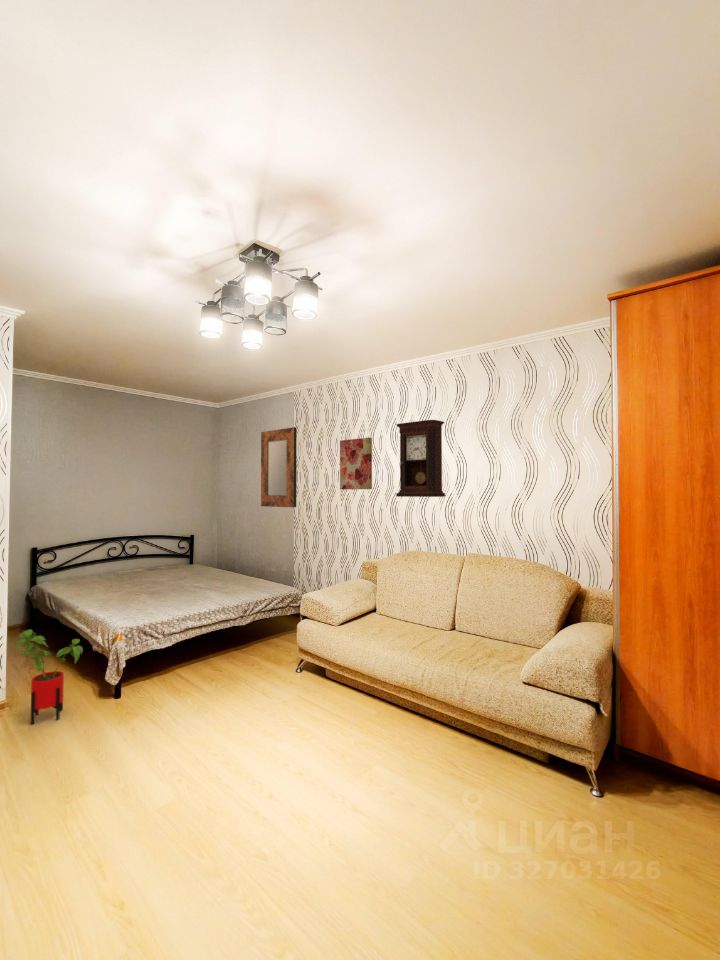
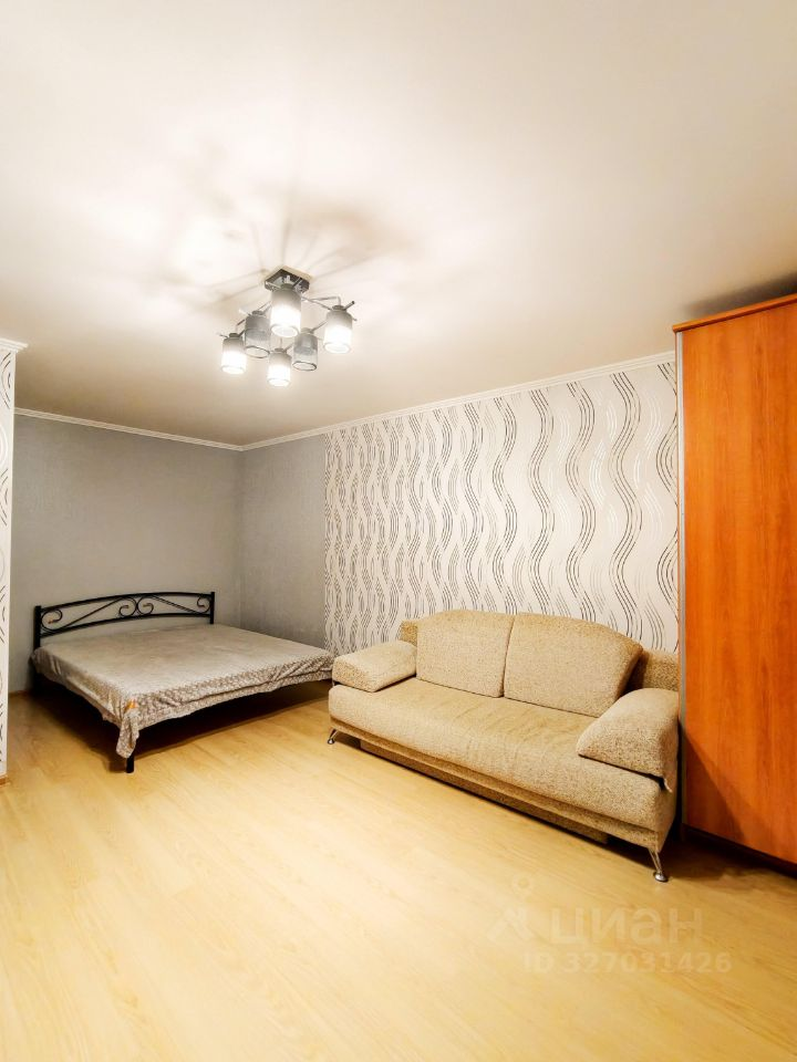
- wall art (355, 464)
- house plant (43, 672)
- pendulum clock (418, 459)
- home mirror (278, 468)
